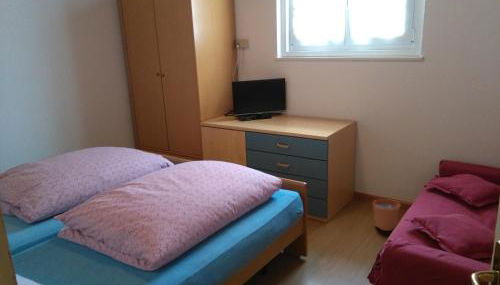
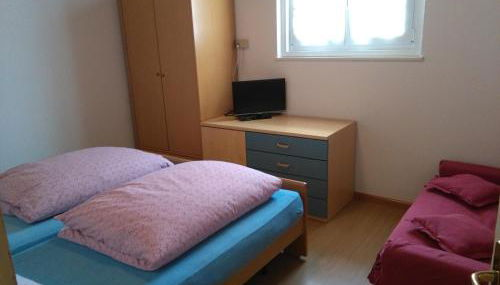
- plant pot (386, 209)
